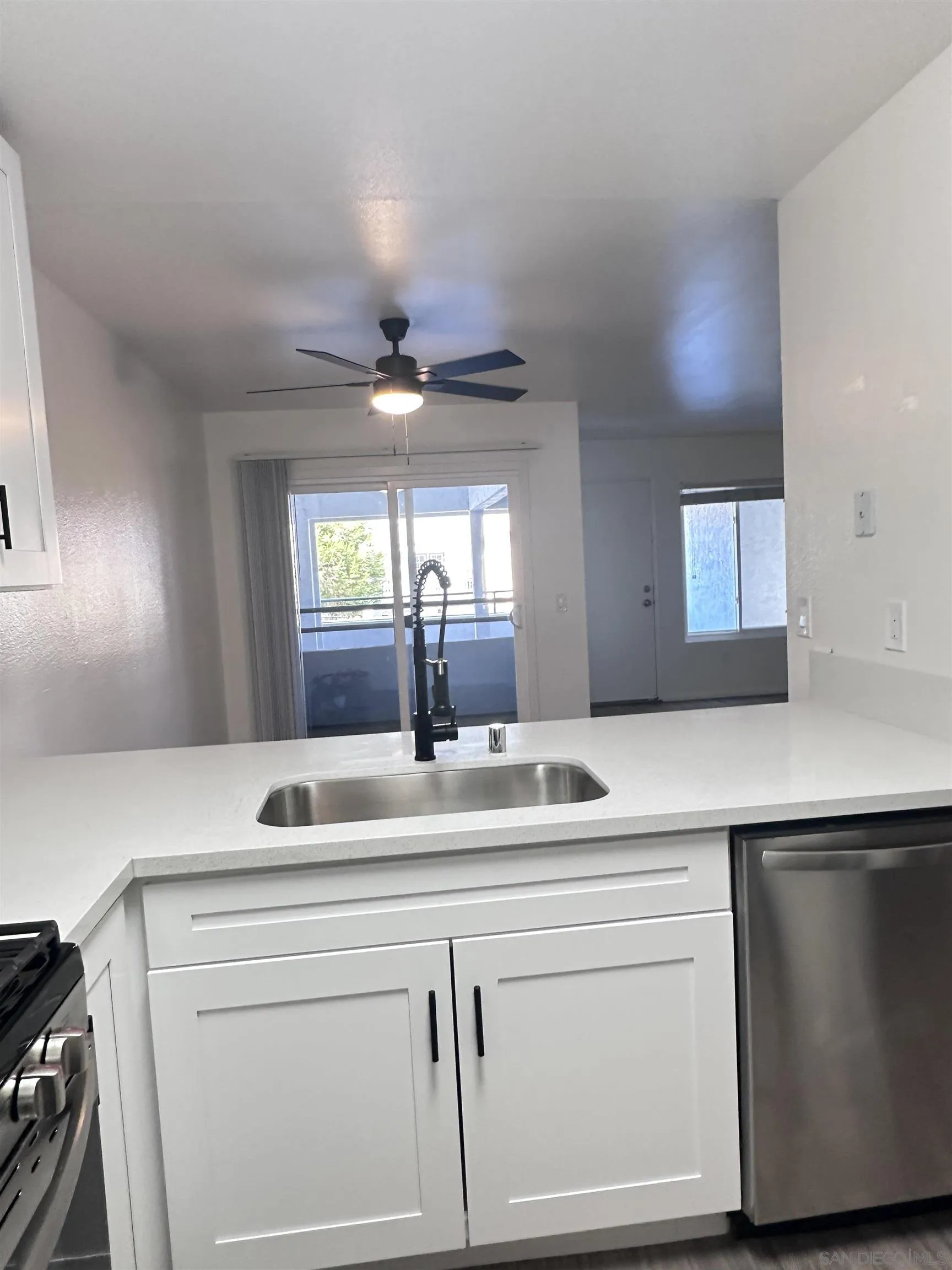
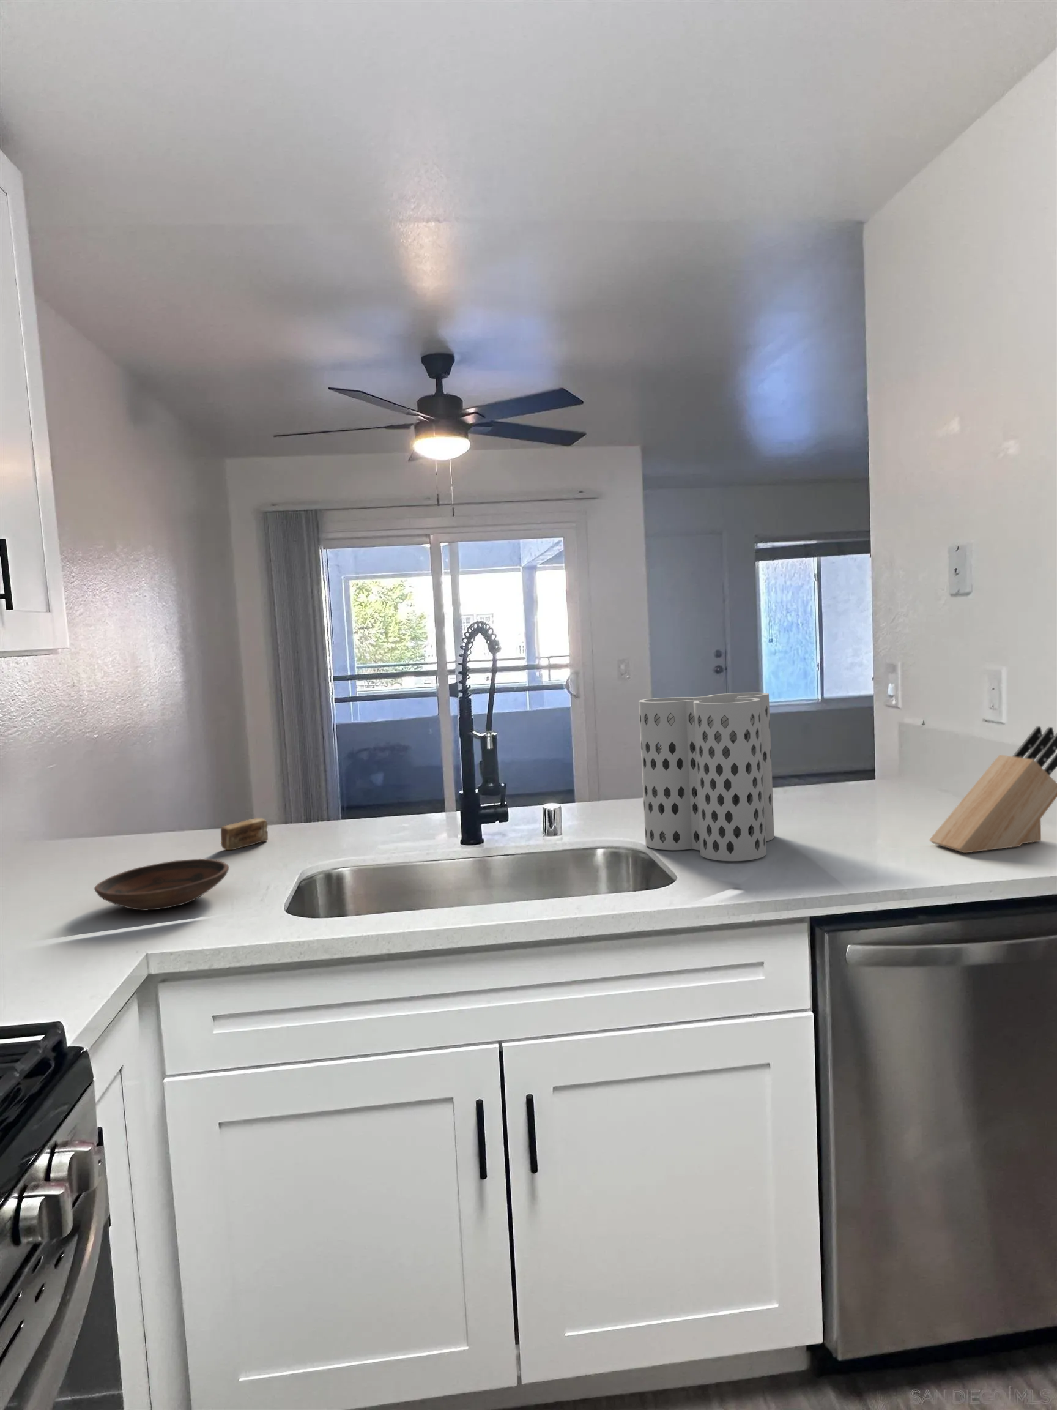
+ knife block (1004, 786)
+ utensil holder (721, 769)
+ bowl (164, 887)
+ soap bar (244, 834)
